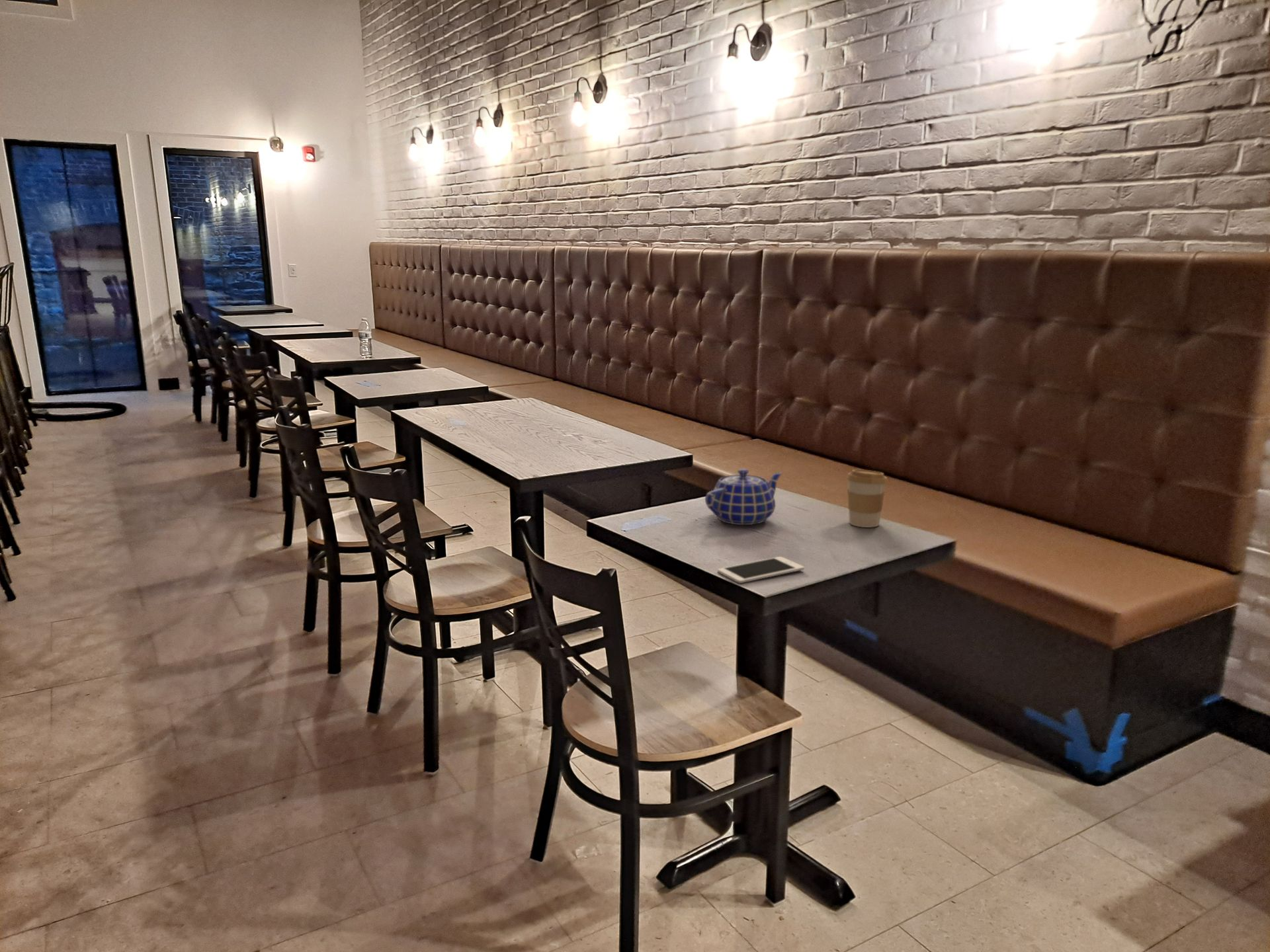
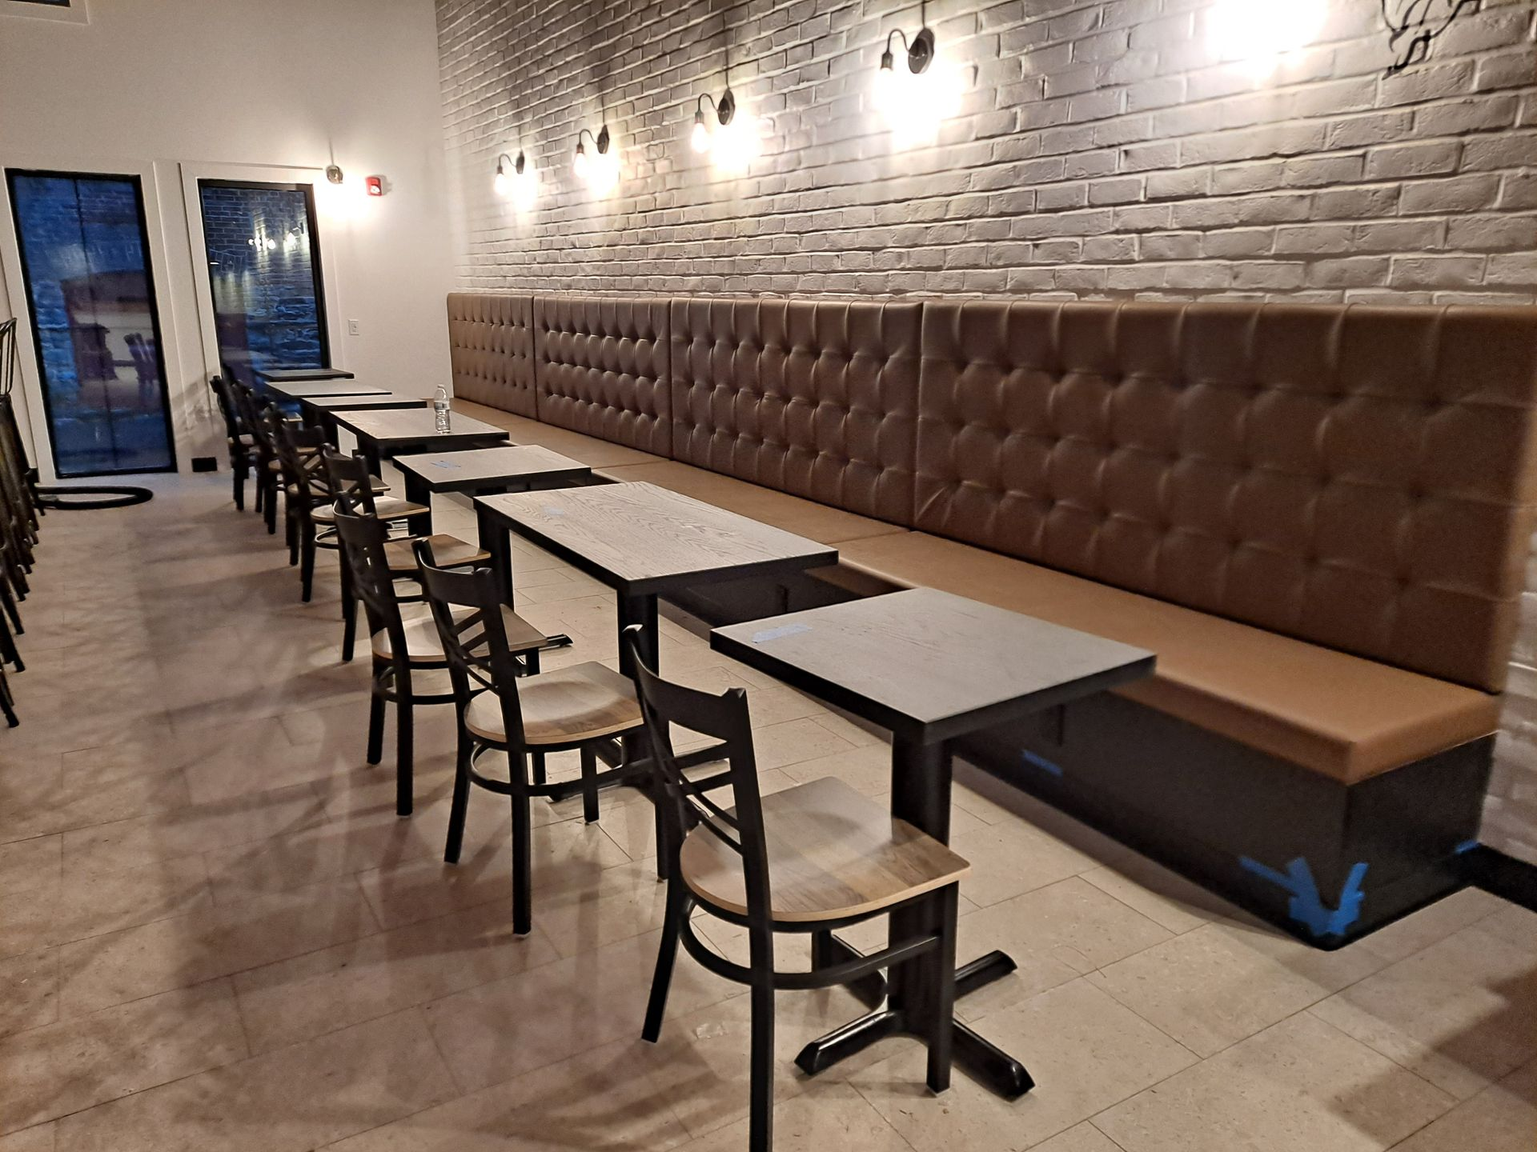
- teapot (745, 494)
- cell phone (761, 569)
- coffee cup (865, 496)
